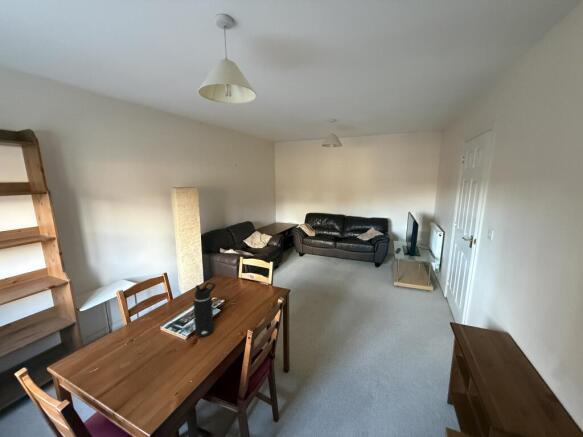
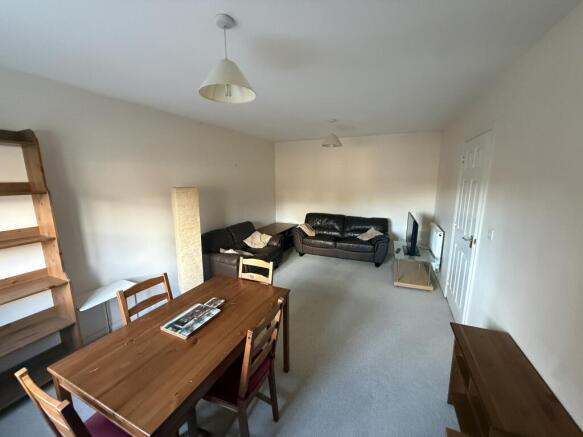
- water bottle (205, 306)
